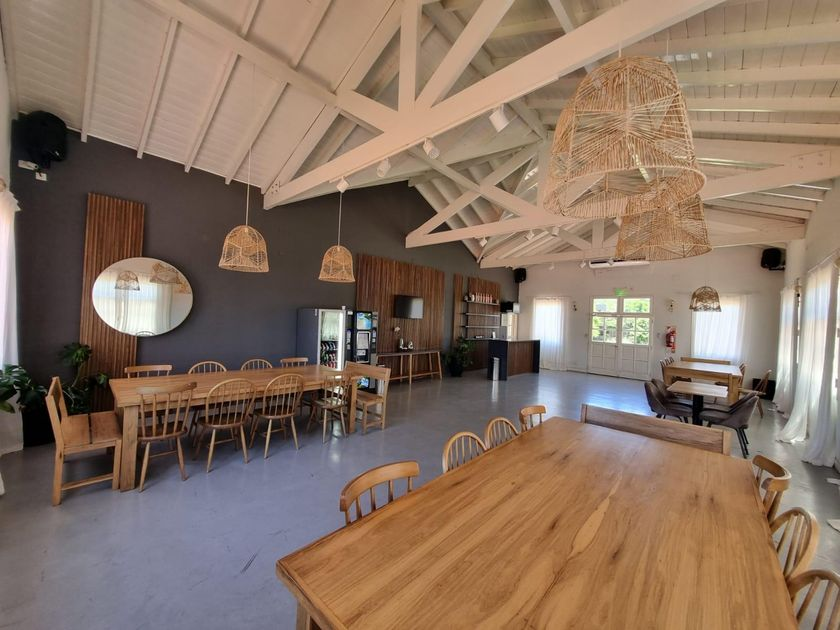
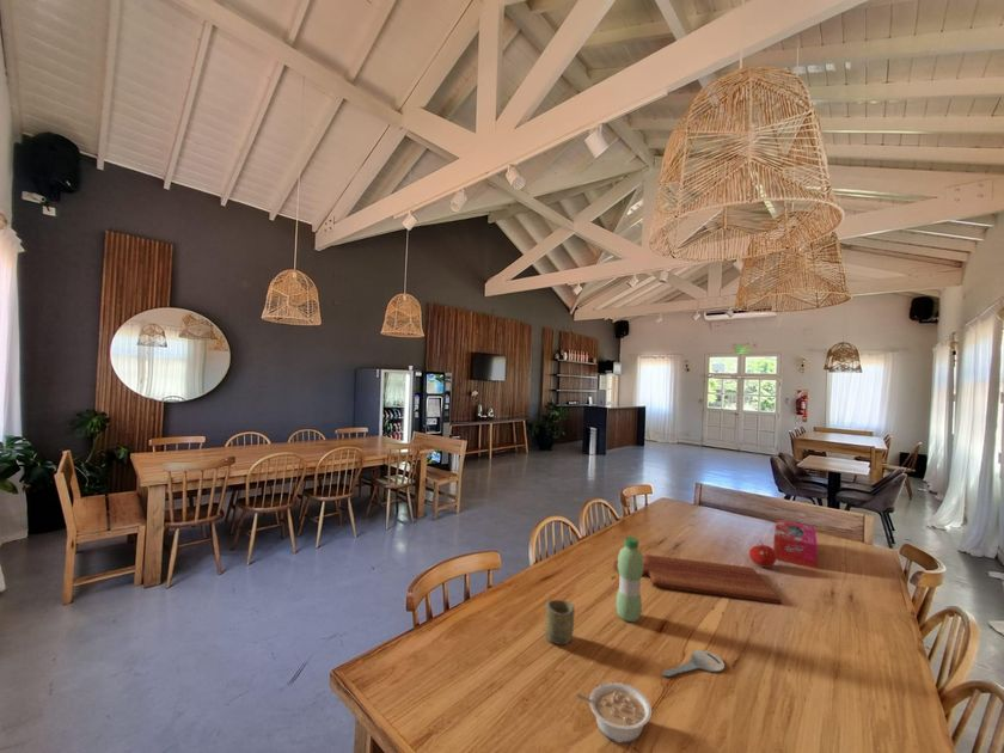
+ tissue box (794, 541)
+ cup (559, 622)
+ legume (618, 714)
+ cutting board (700, 575)
+ key (691, 665)
+ fruit (761, 553)
+ water bottle (630, 577)
